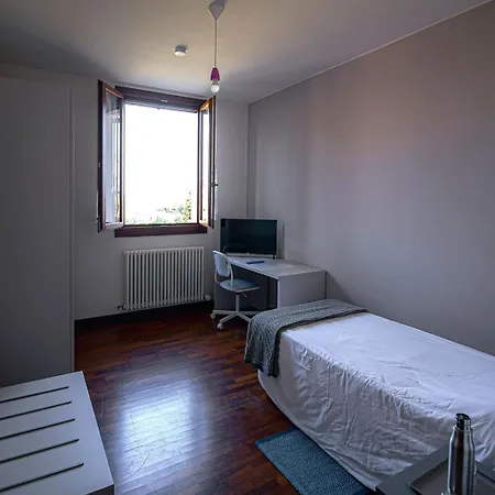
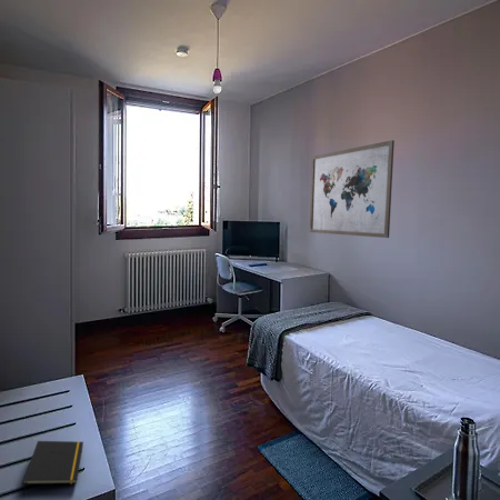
+ wall art (346, 192)
+ notepad (56, 460)
